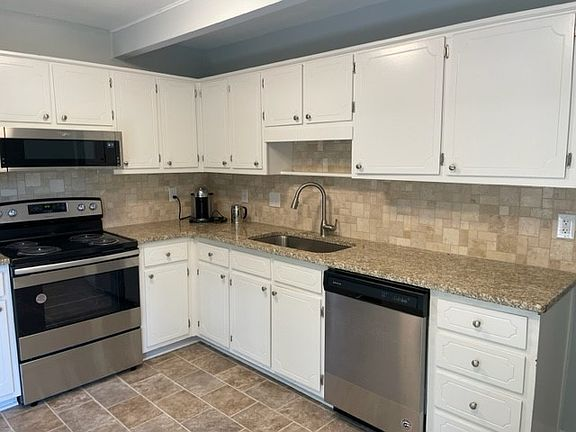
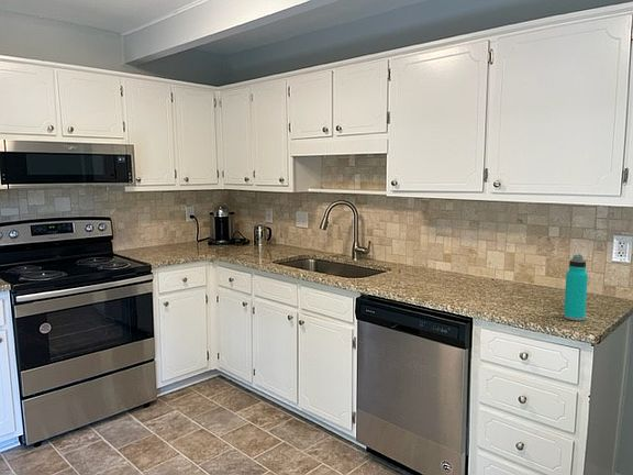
+ water bottle (576, 287)
